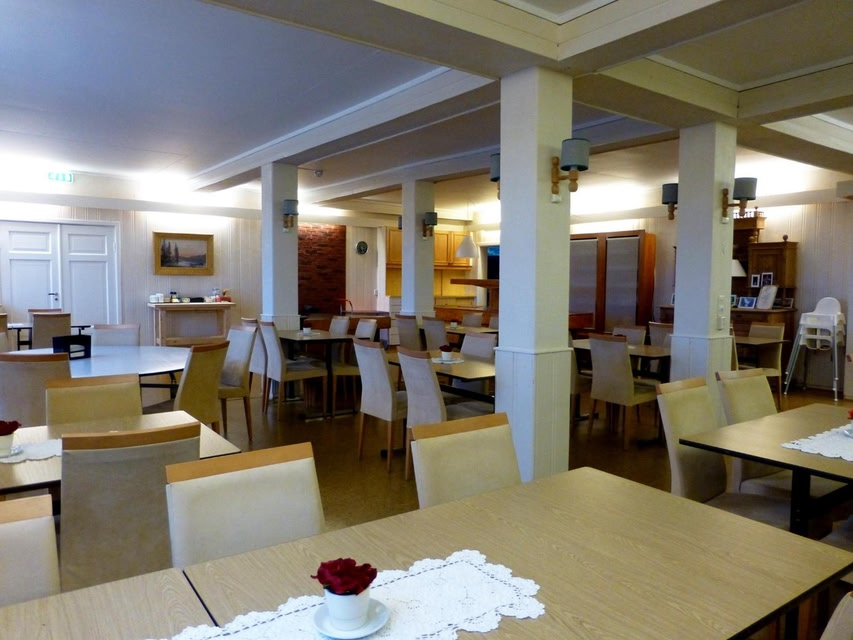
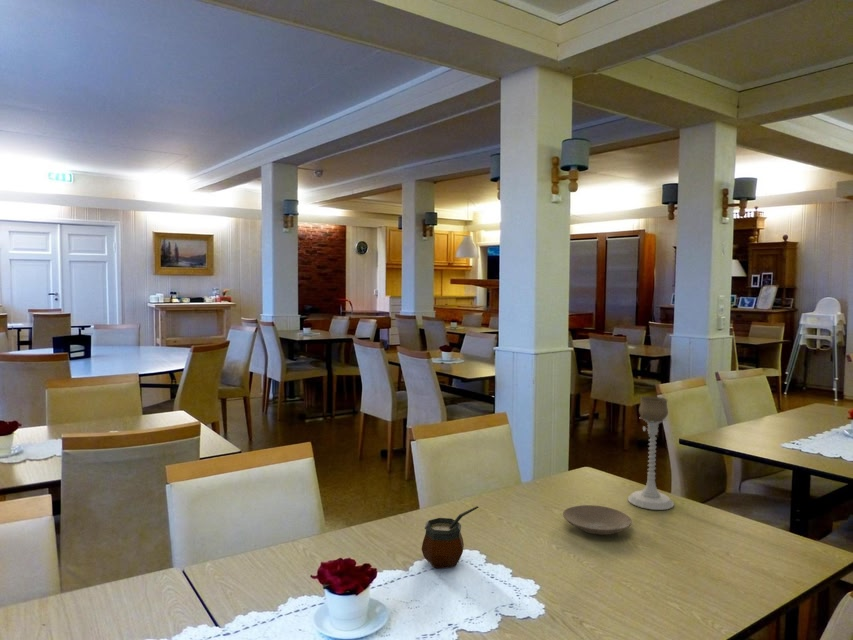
+ plate (596, 521)
+ gourd (449, 534)
+ candle holder (652, 450)
